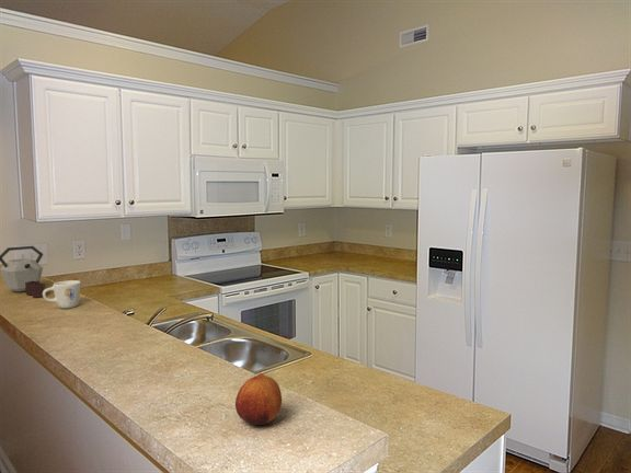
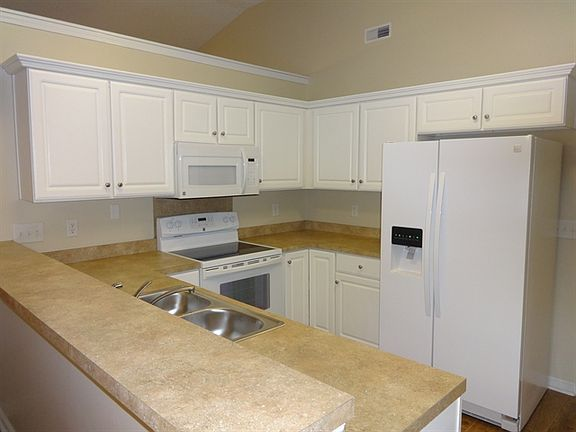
- kettle (27, 269)
- fruit (259, 399)
- mug (61, 295)
